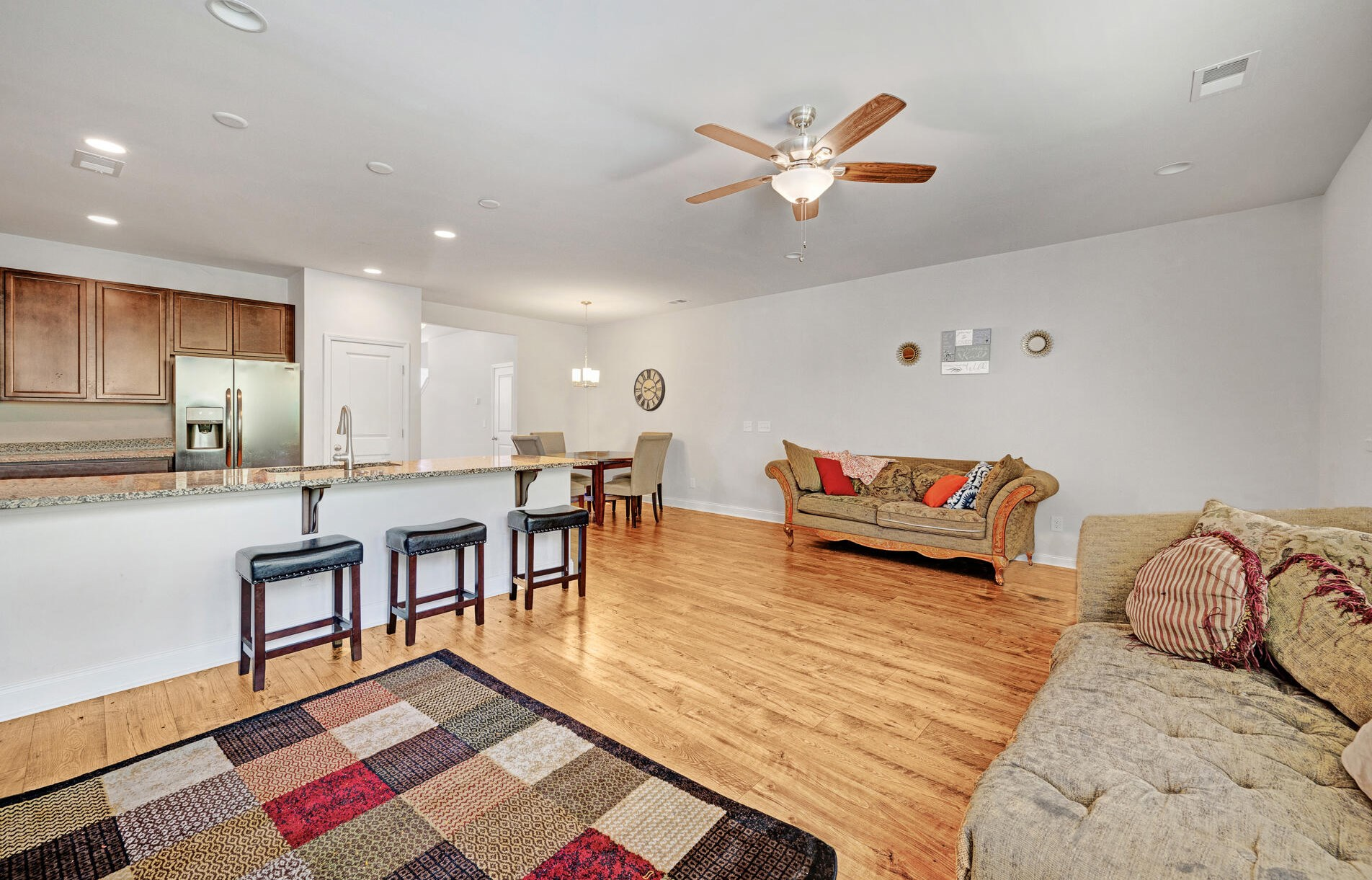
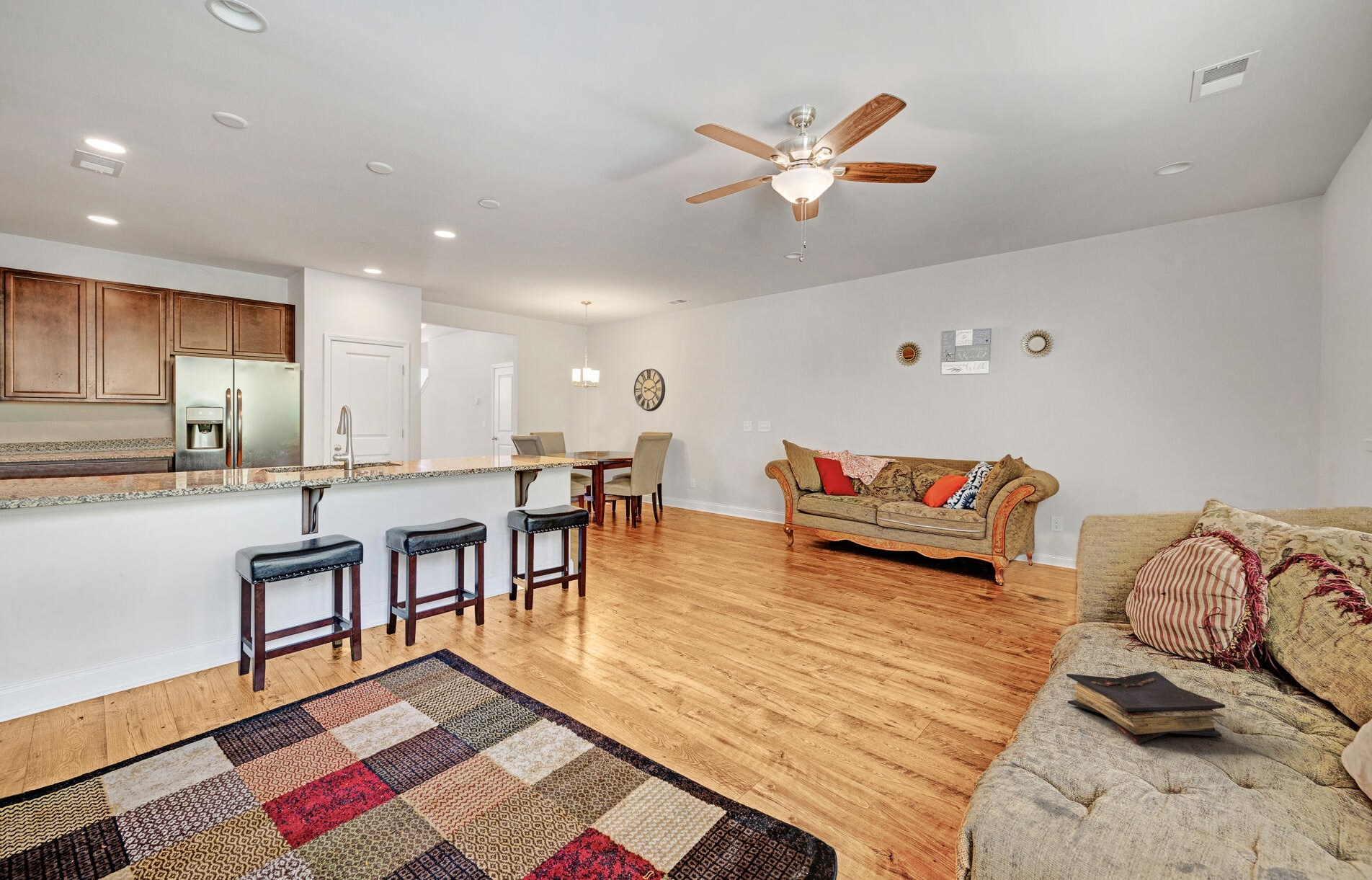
+ book (1143, 705)
